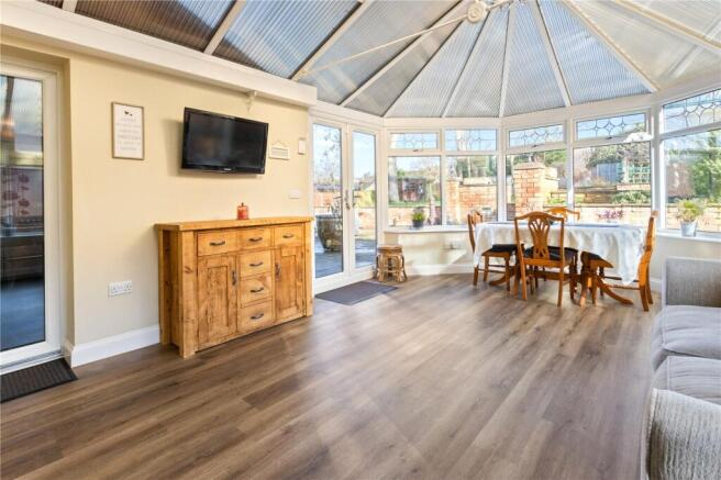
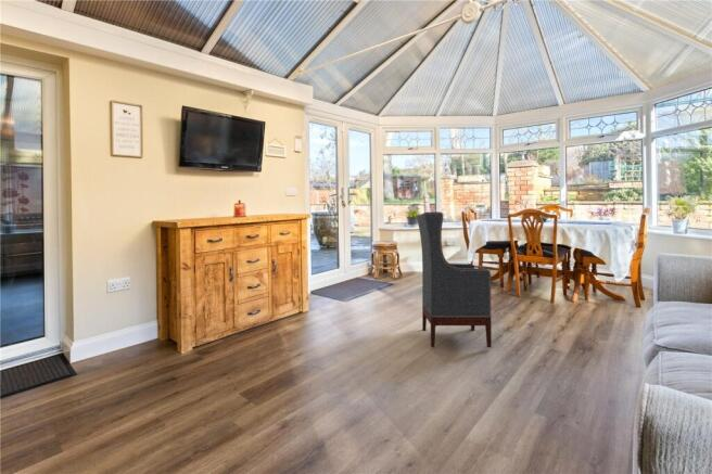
+ armchair (452, 276)
